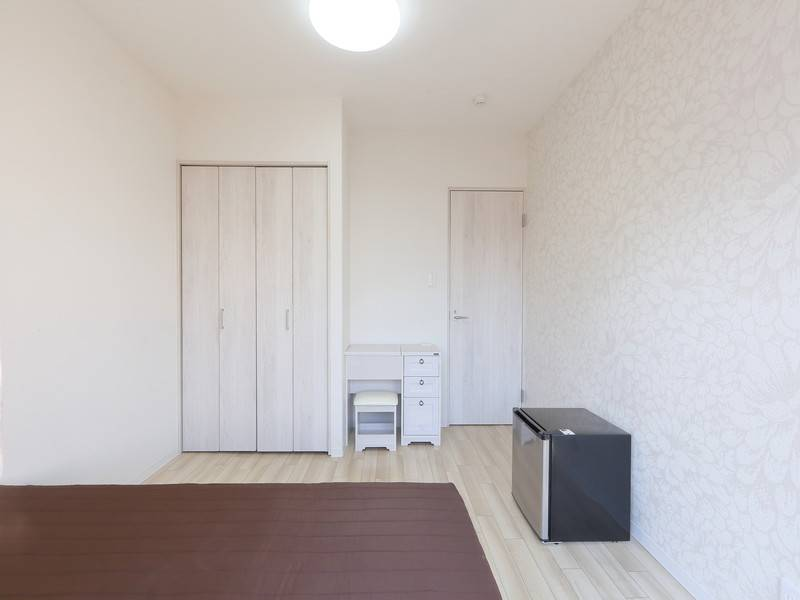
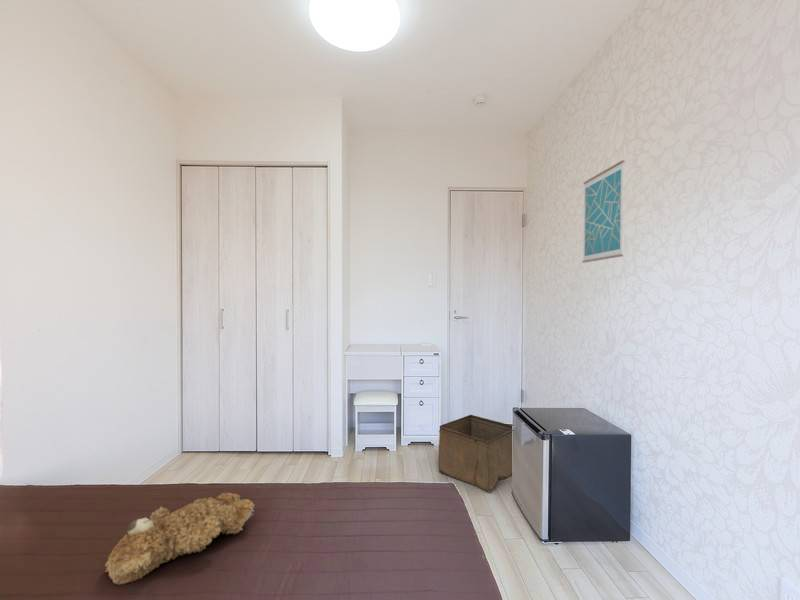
+ wall art (601, 216)
+ teddy bear (186, 523)
+ storage bin (478, 449)
